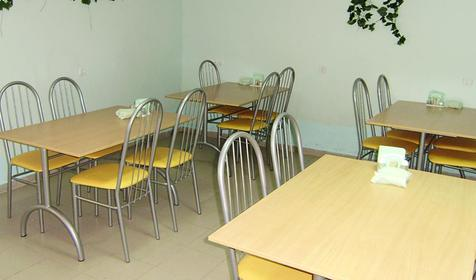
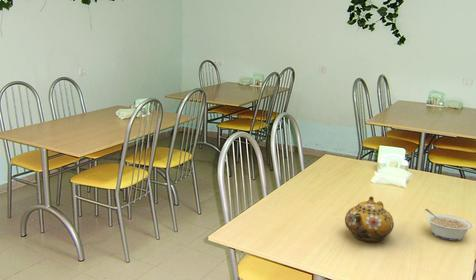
+ teapot (369, 216)
+ legume (446, 226)
